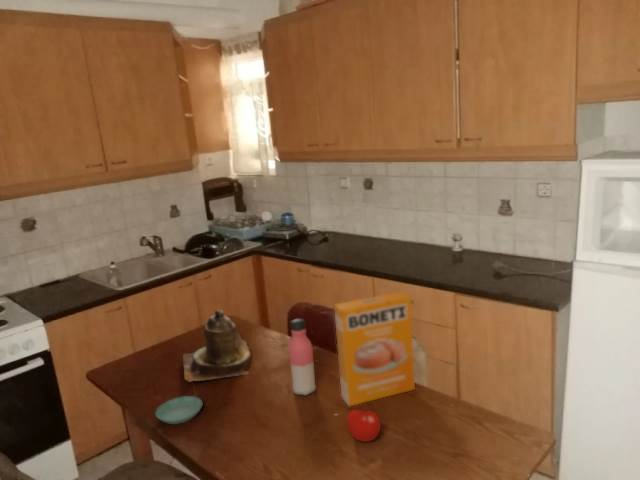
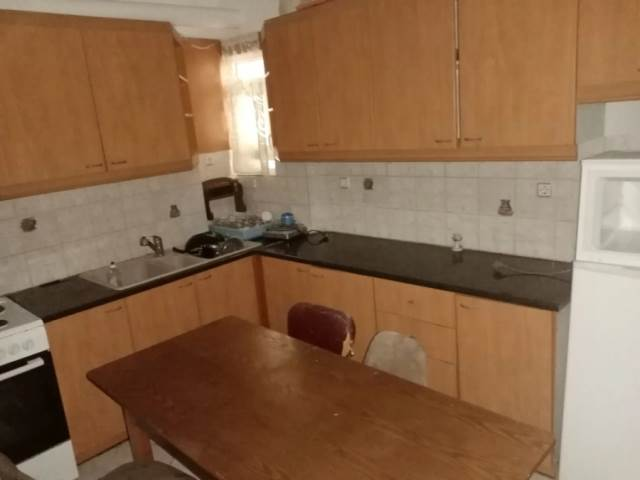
- cereal box (375, 347)
- saucer (179, 411)
- water bottle (301, 356)
- teapot (214, 339)
- fruit (363, 423)
